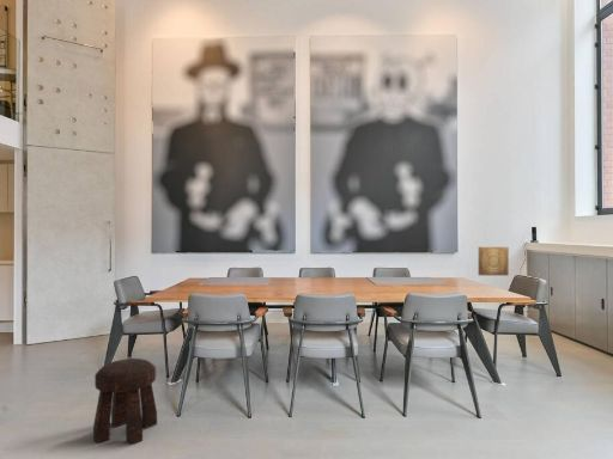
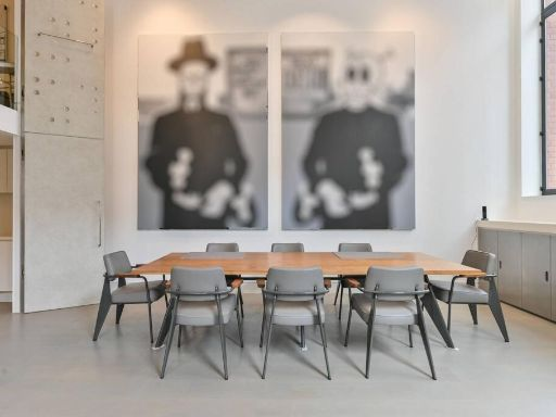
- stool (126, 397)
- wall art (493, 261)
